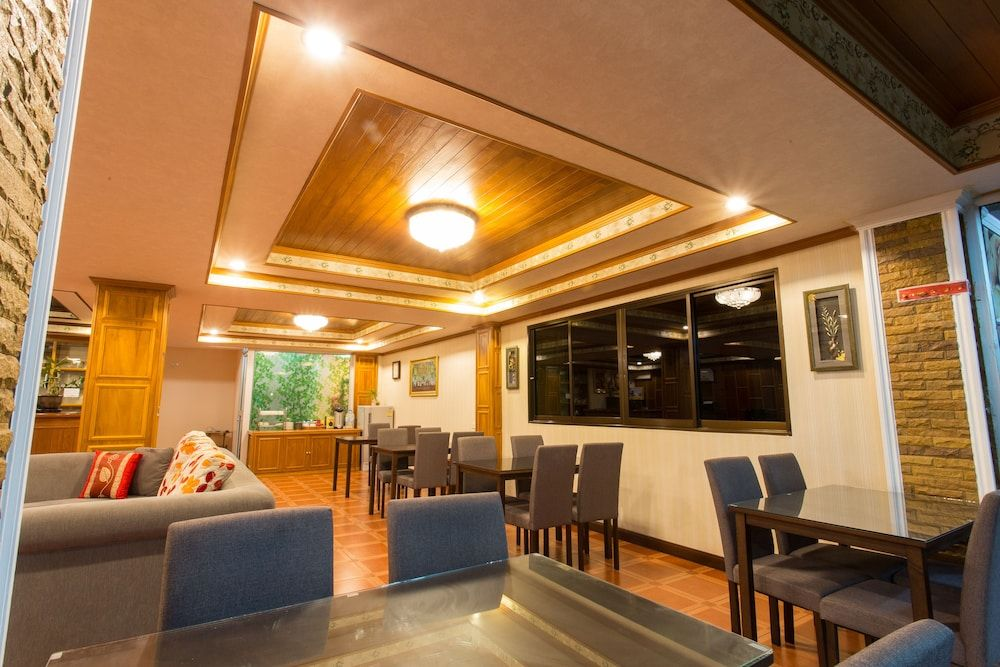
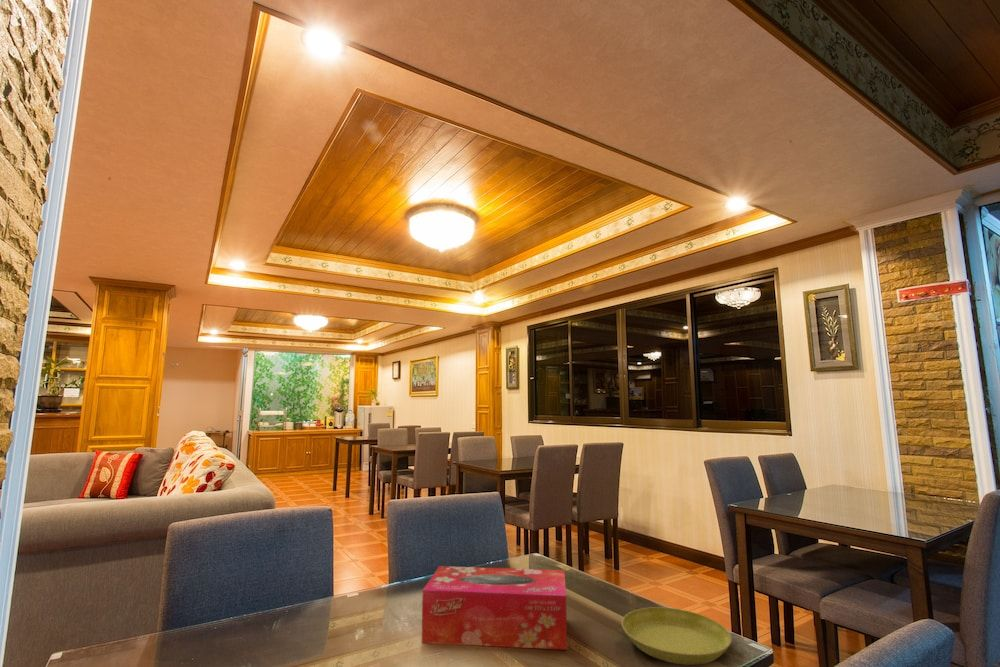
+ saucer (675, 636)
+ tissue box (497, 604)
